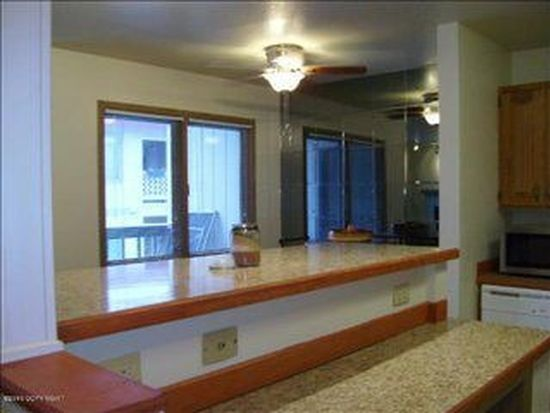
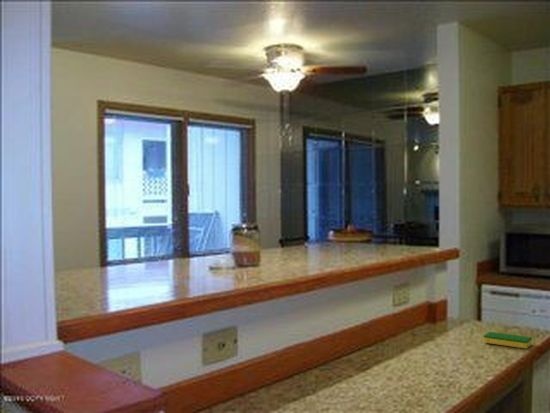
+ dish sponge (507, 339)
